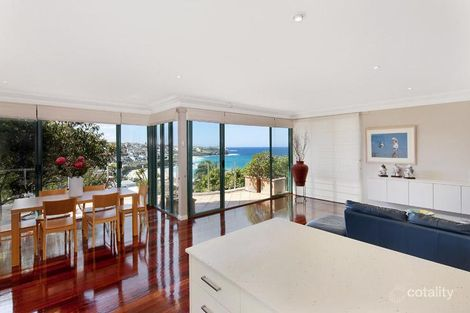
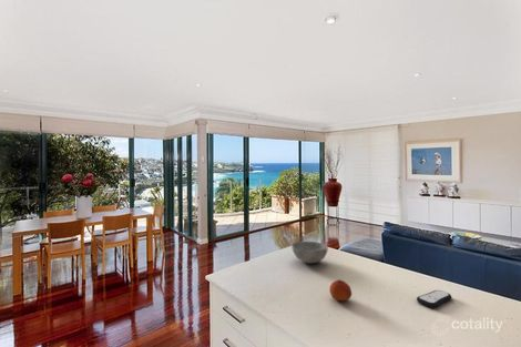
+ fruit (340, 289)
+ remote control (435, 297)
+ bowl (309, 253)
